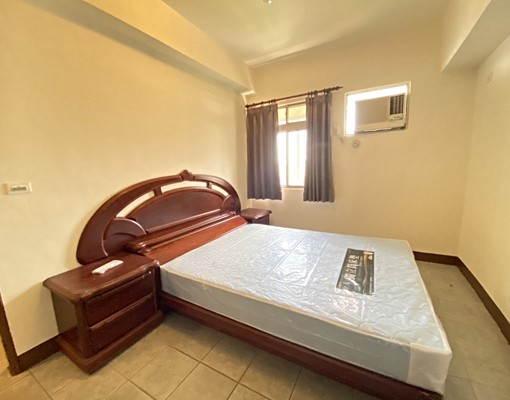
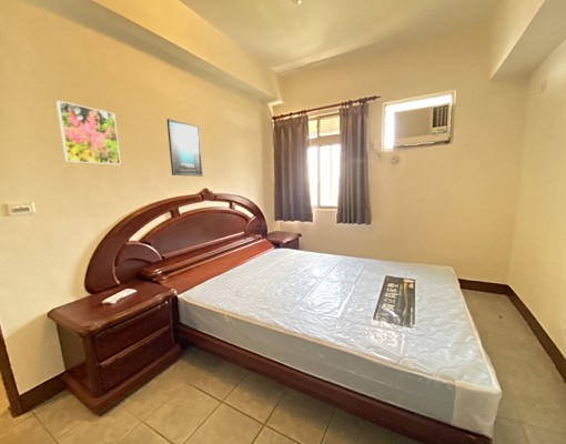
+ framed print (185, 149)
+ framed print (91, 135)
